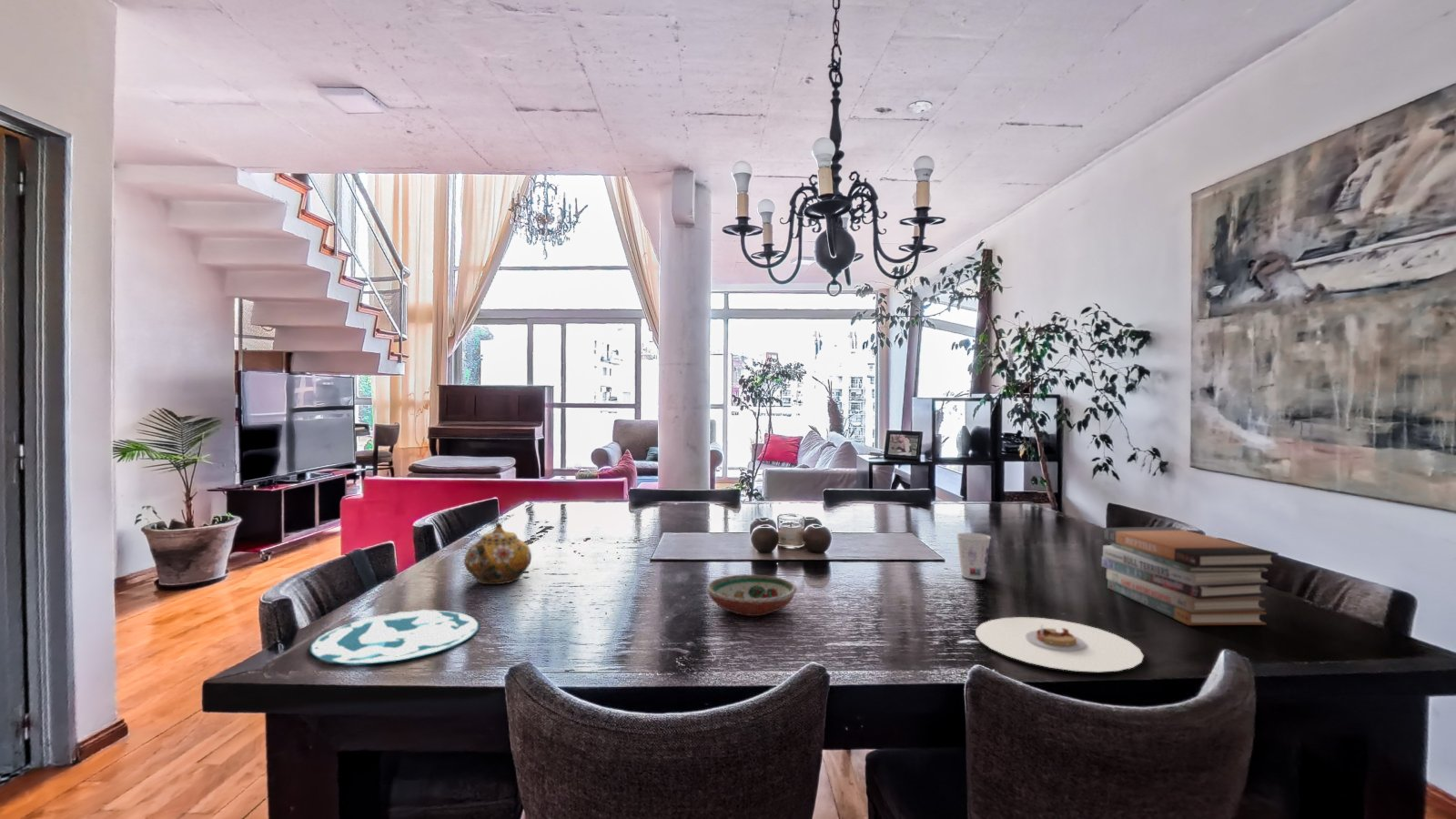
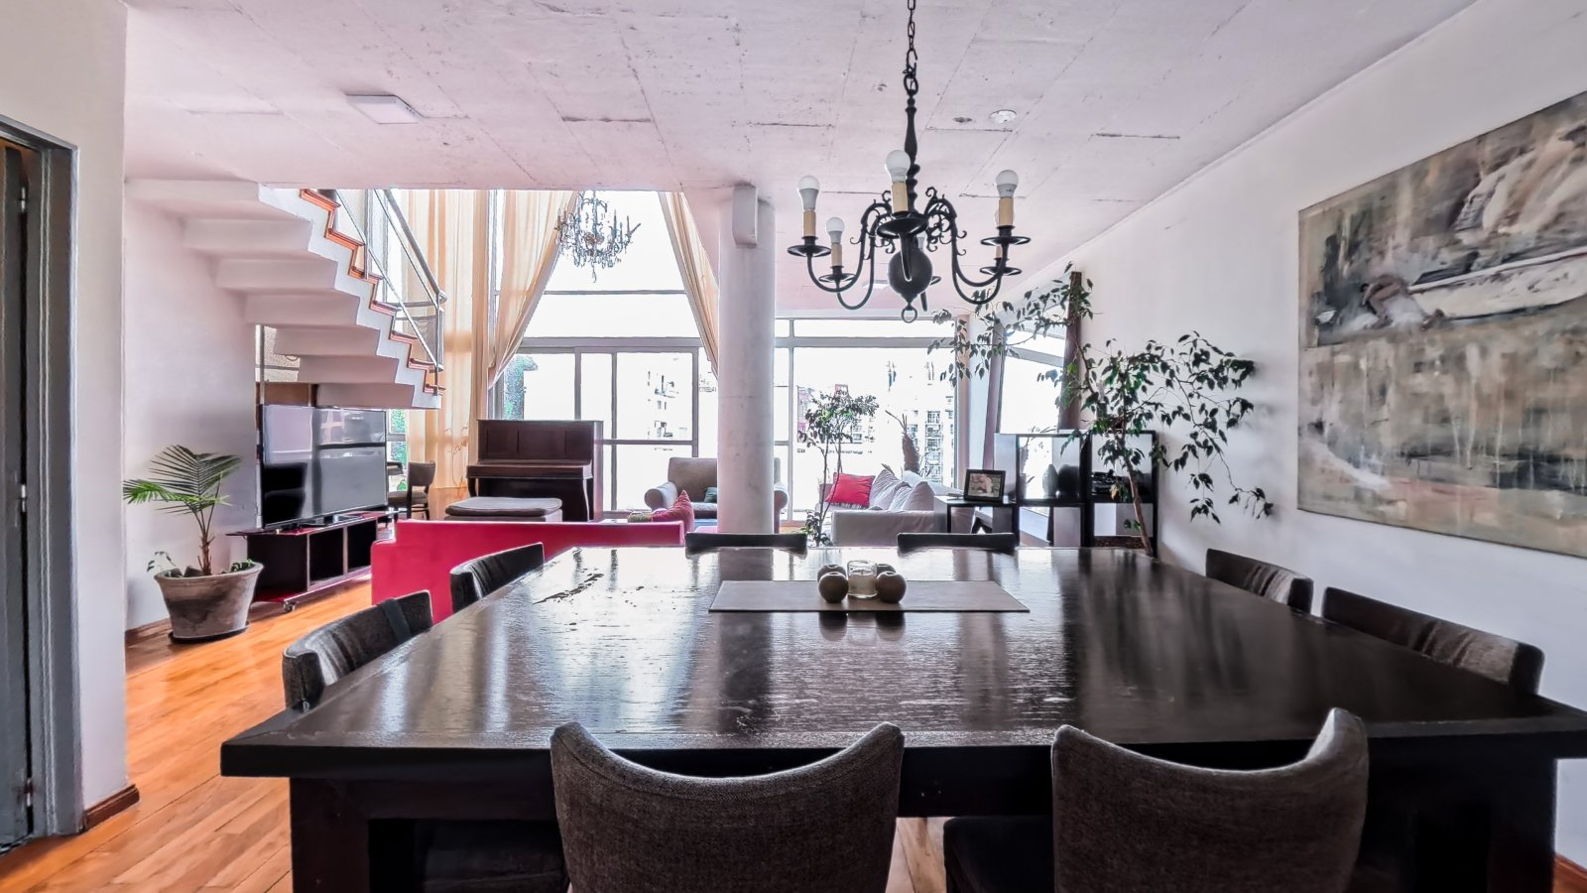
- plate (399, 627)
- plate (1055, 634)
- teapot (498, 551)
- book stack (1179, 571)
- decorative bowl (751, 597)
- cup (973, 556)
